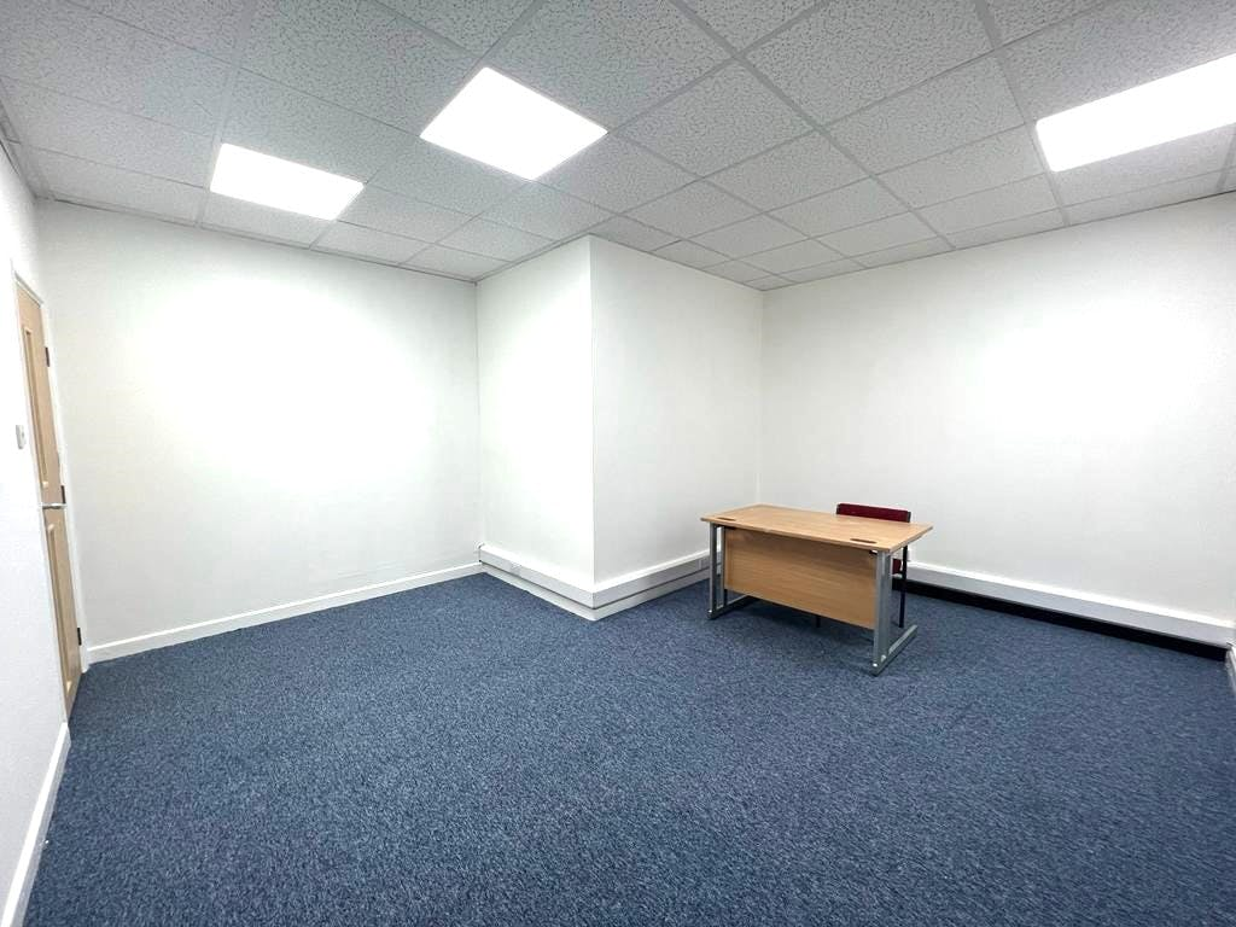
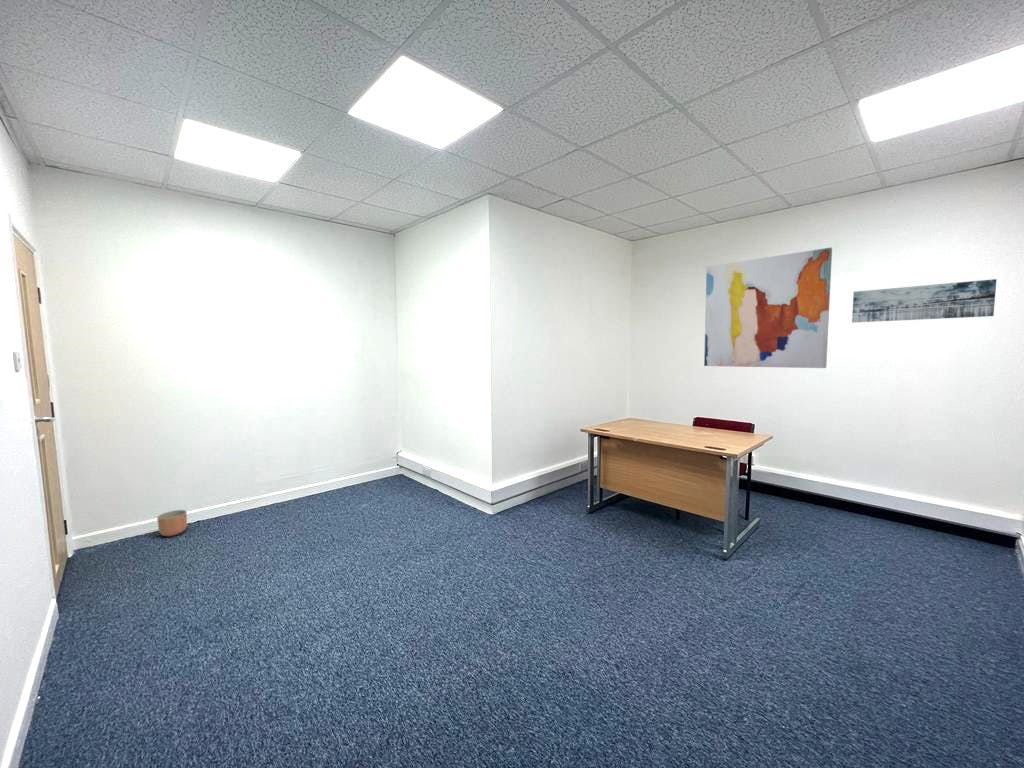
+ planter (172, 523)
+ wall art (761, 313)
+ wall art (917, 302)
